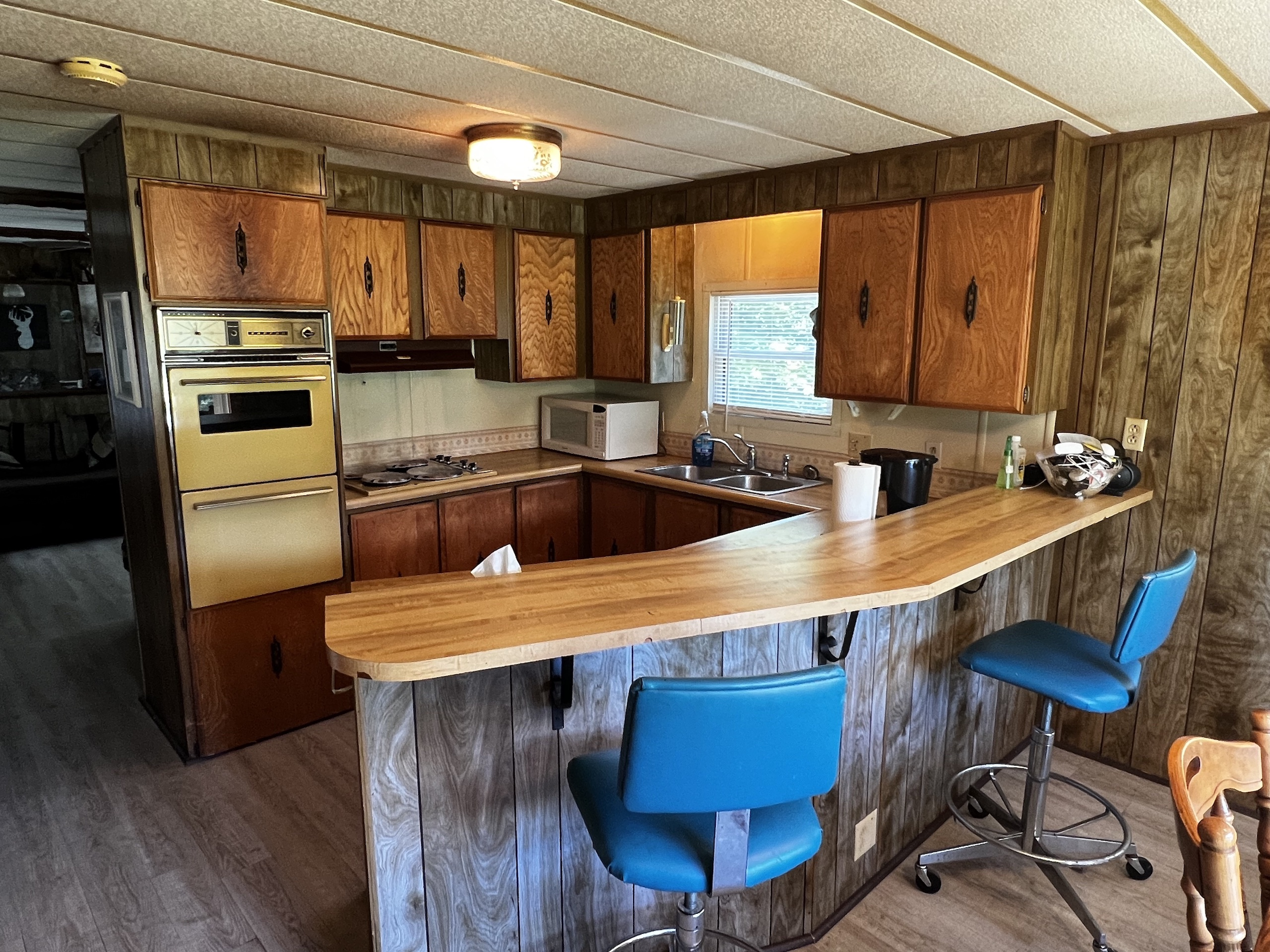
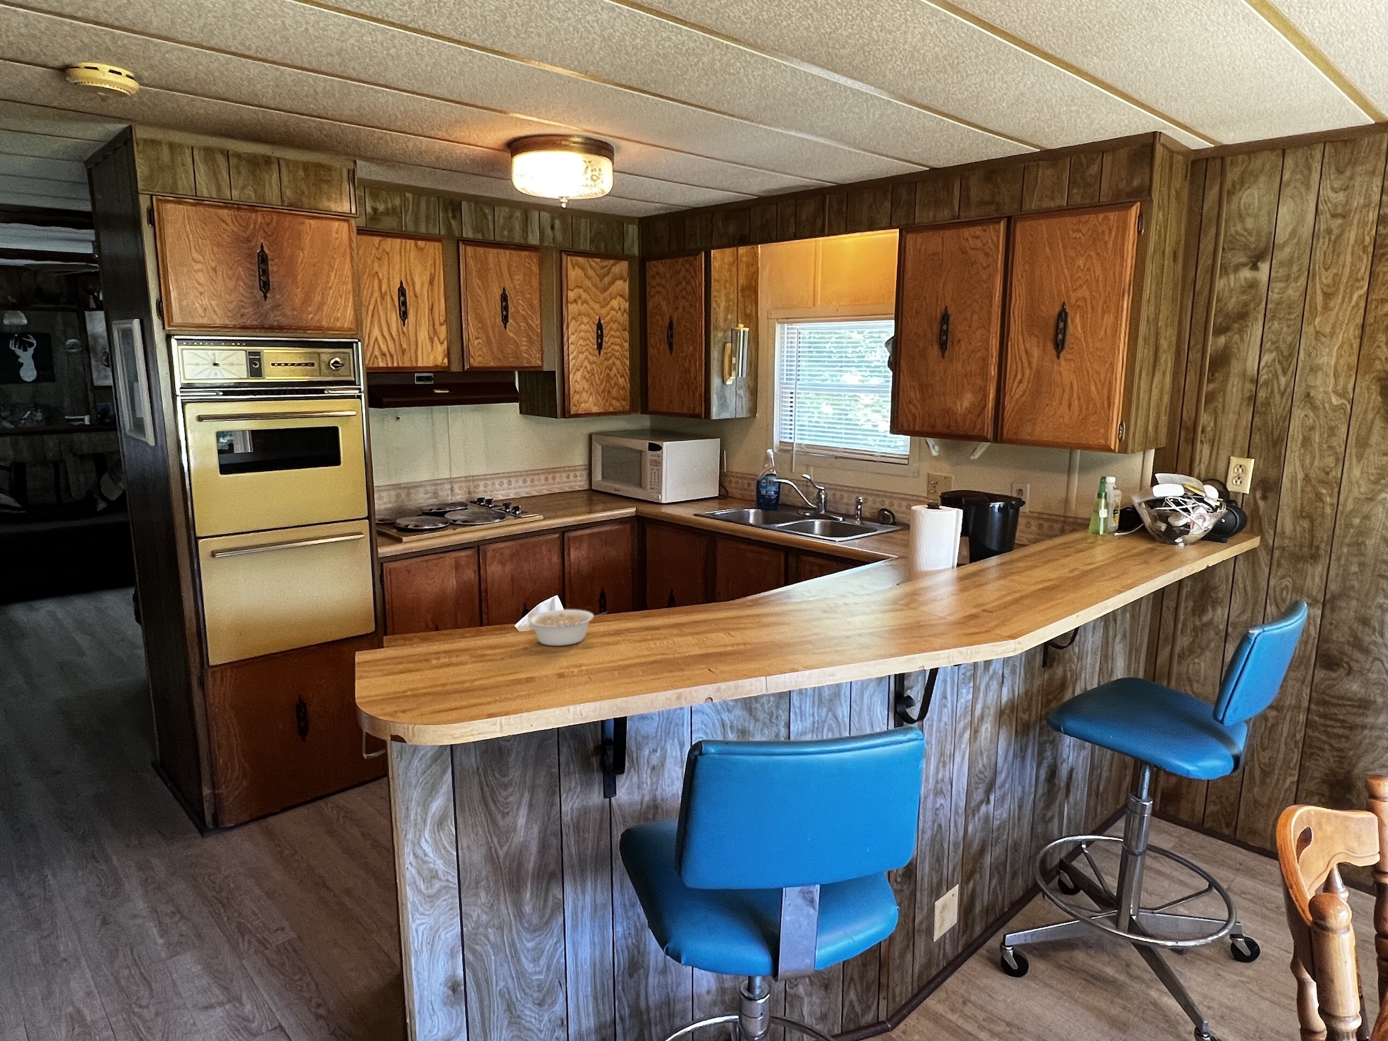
+ legume (563, 625)
